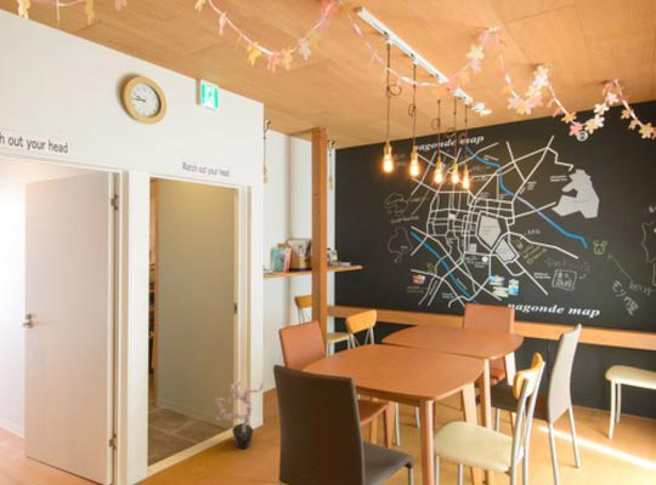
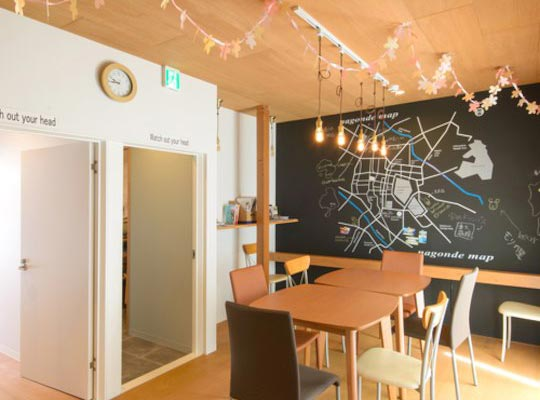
- potted plant (233, 410)
